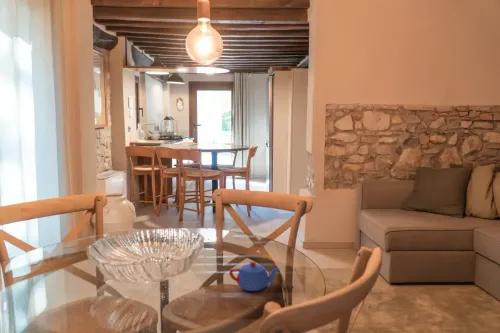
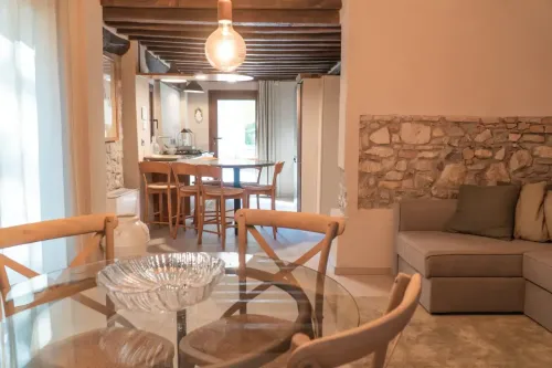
- teapot (254, 275)
